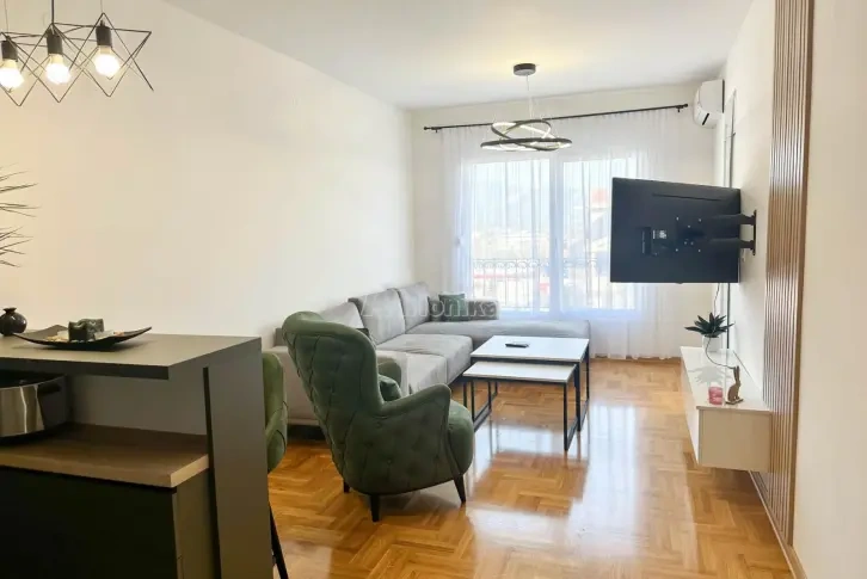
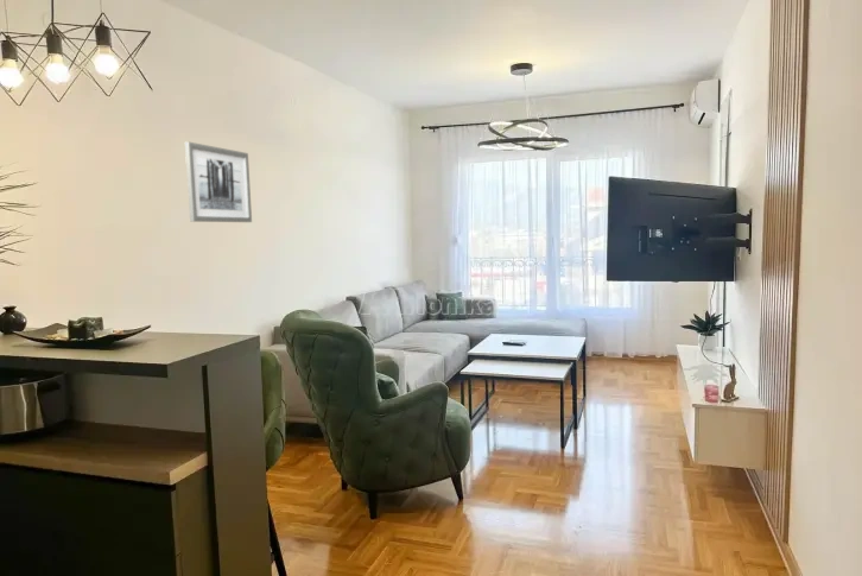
+ wall art (221, 184)
